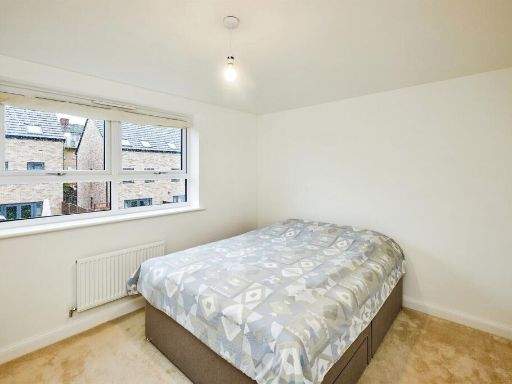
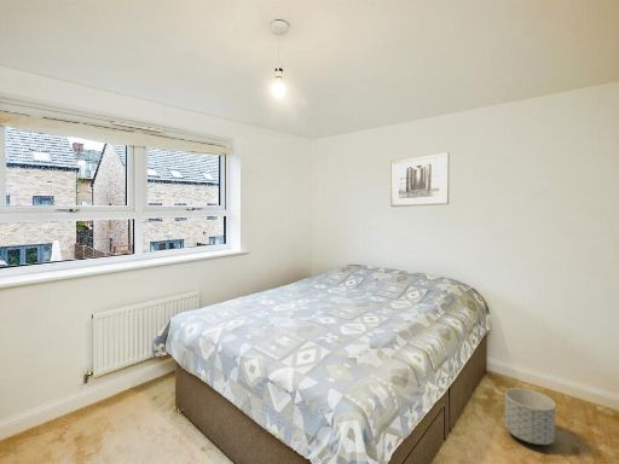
+ planter (528, 417)
+ wall art (417, 181)
